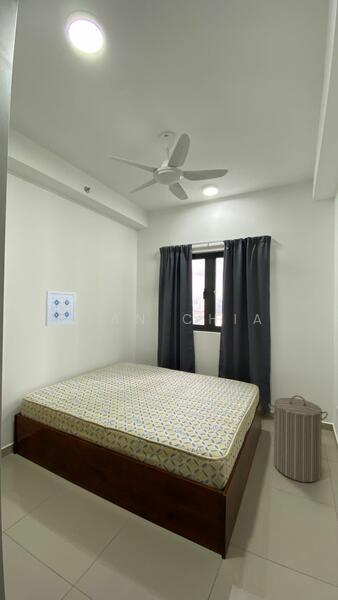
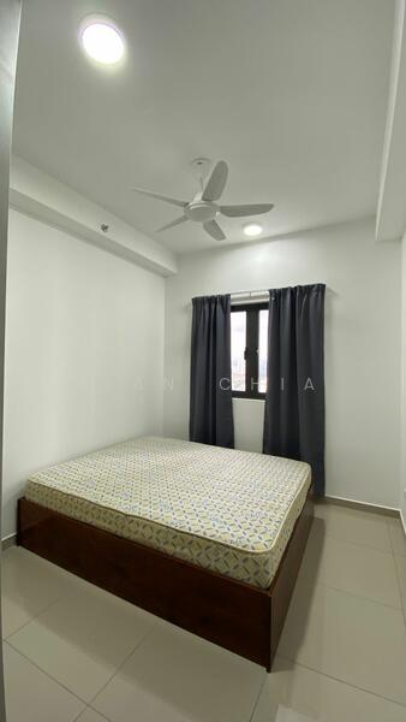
- wall art (61, 308)
- laundry hamper (296, 431)
